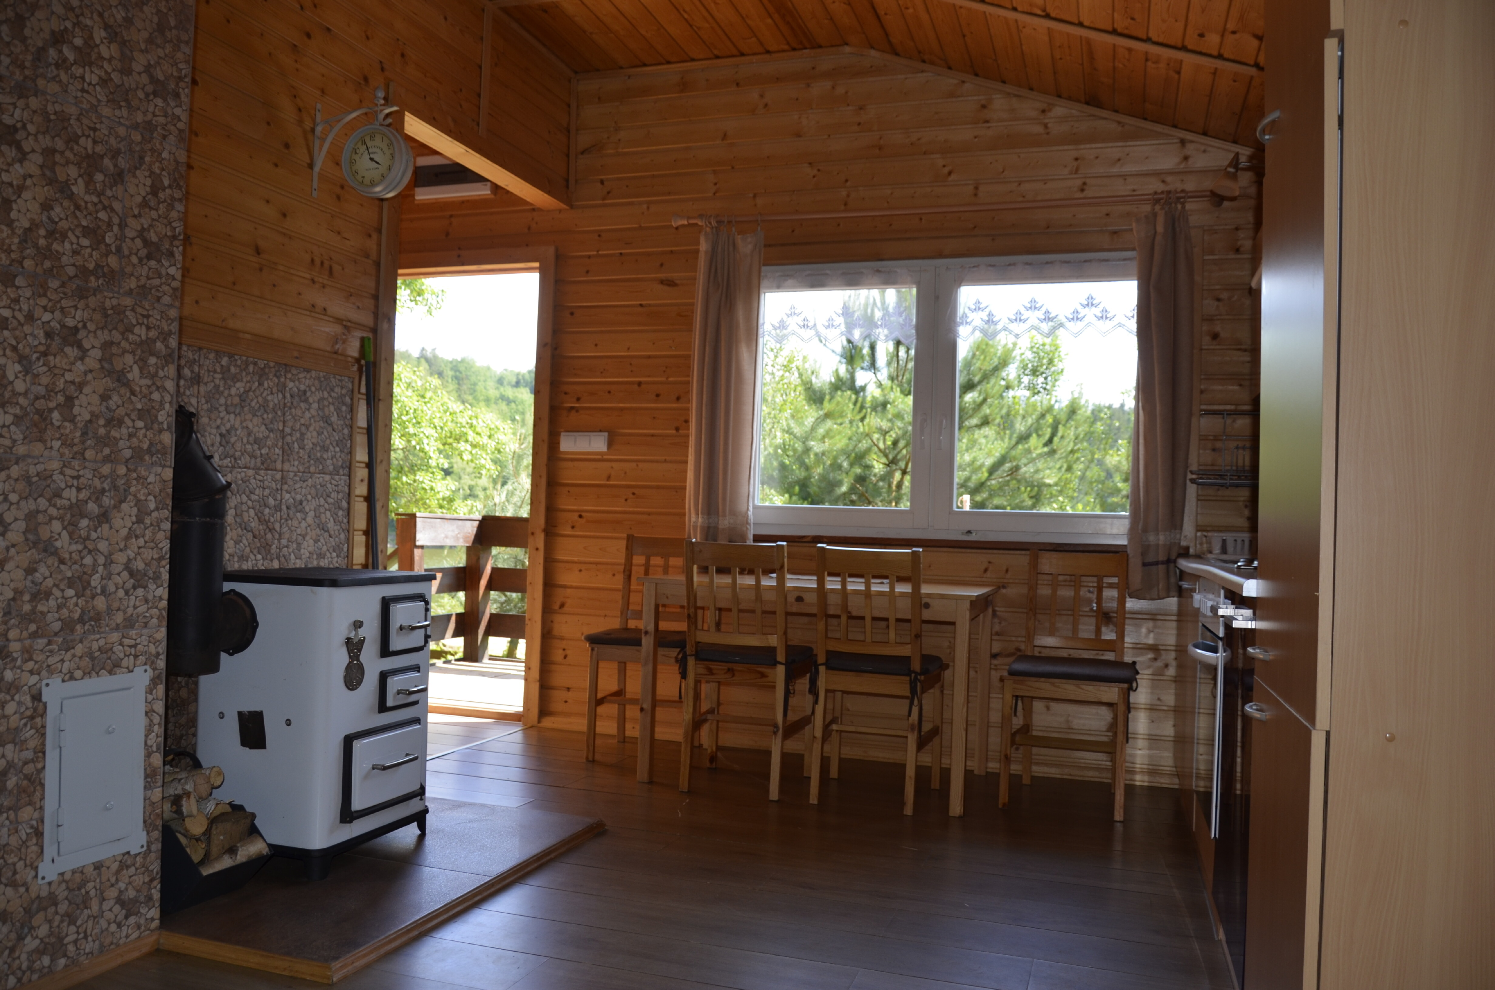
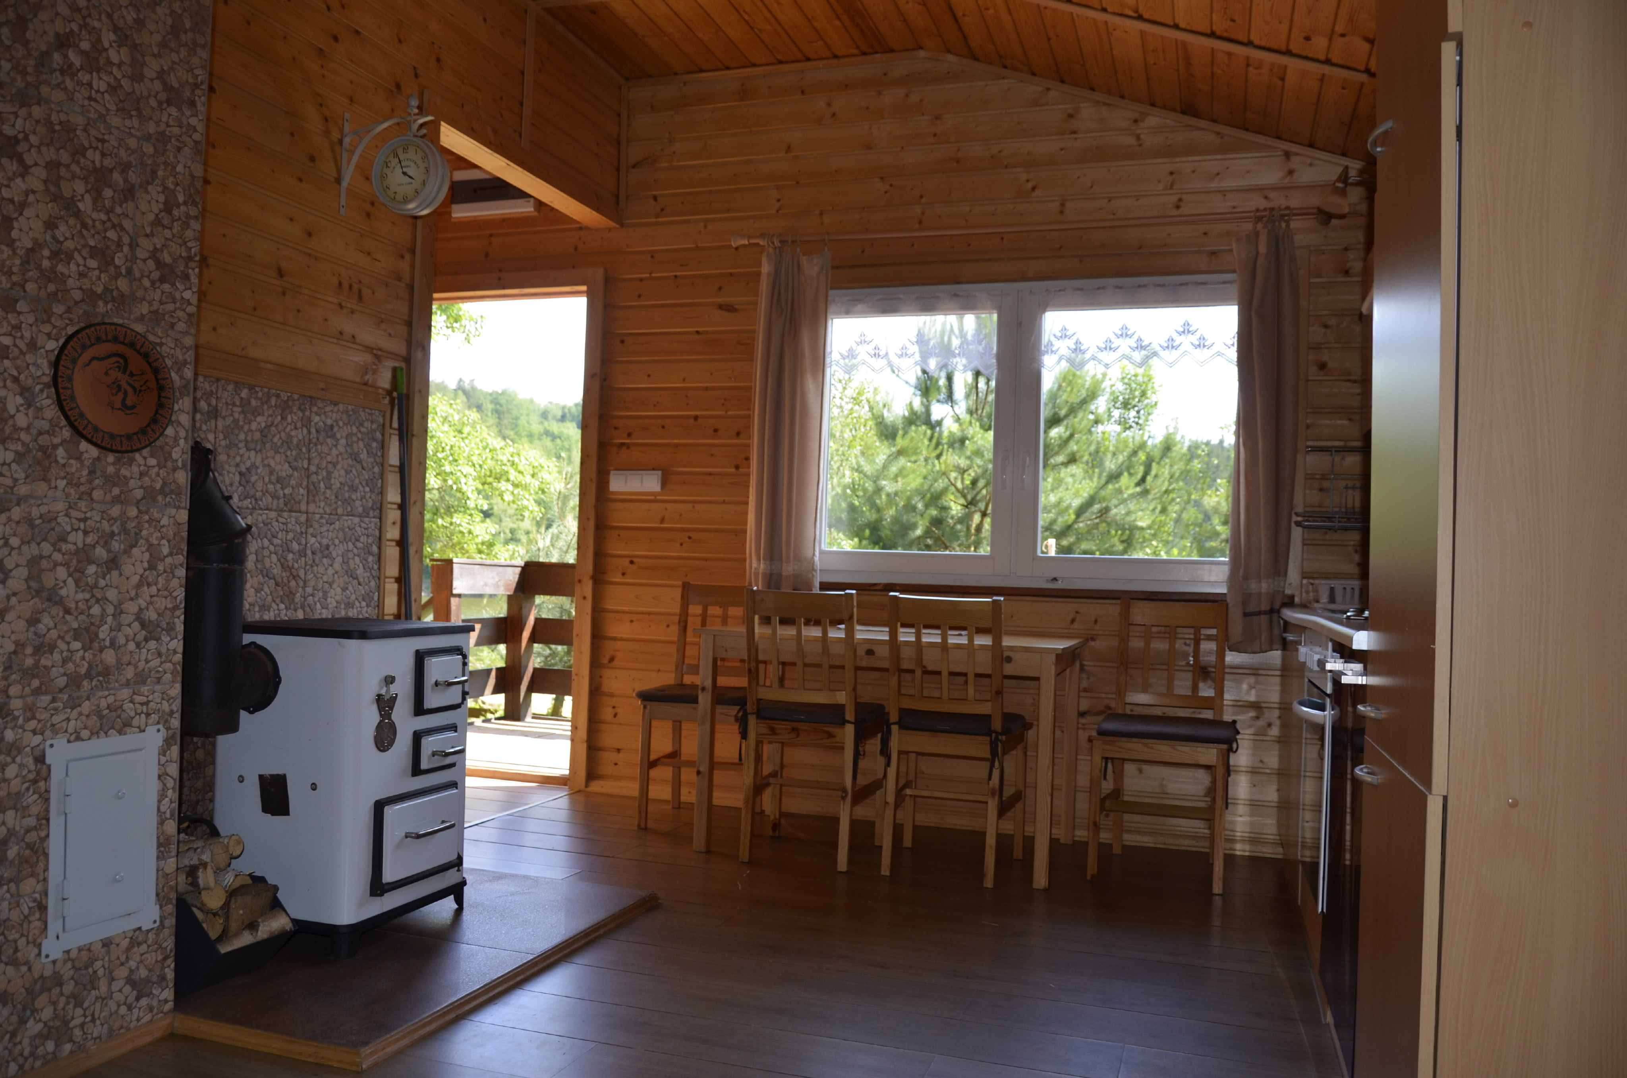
+ decorative plate (114, 389)
